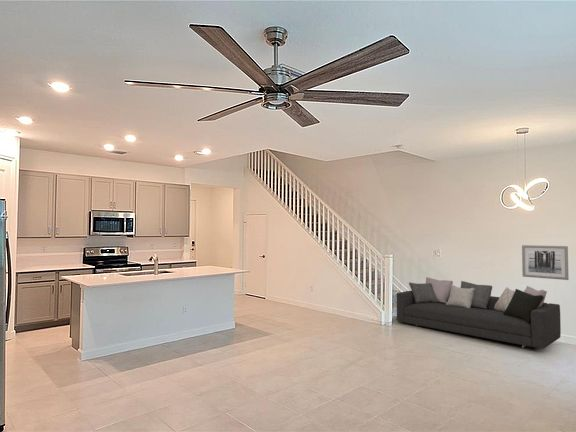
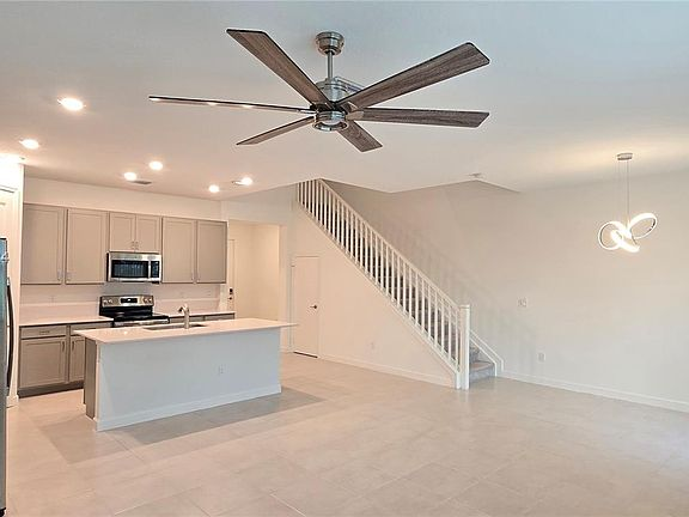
- wall art (544, 261)
- sofa (471, 307)
